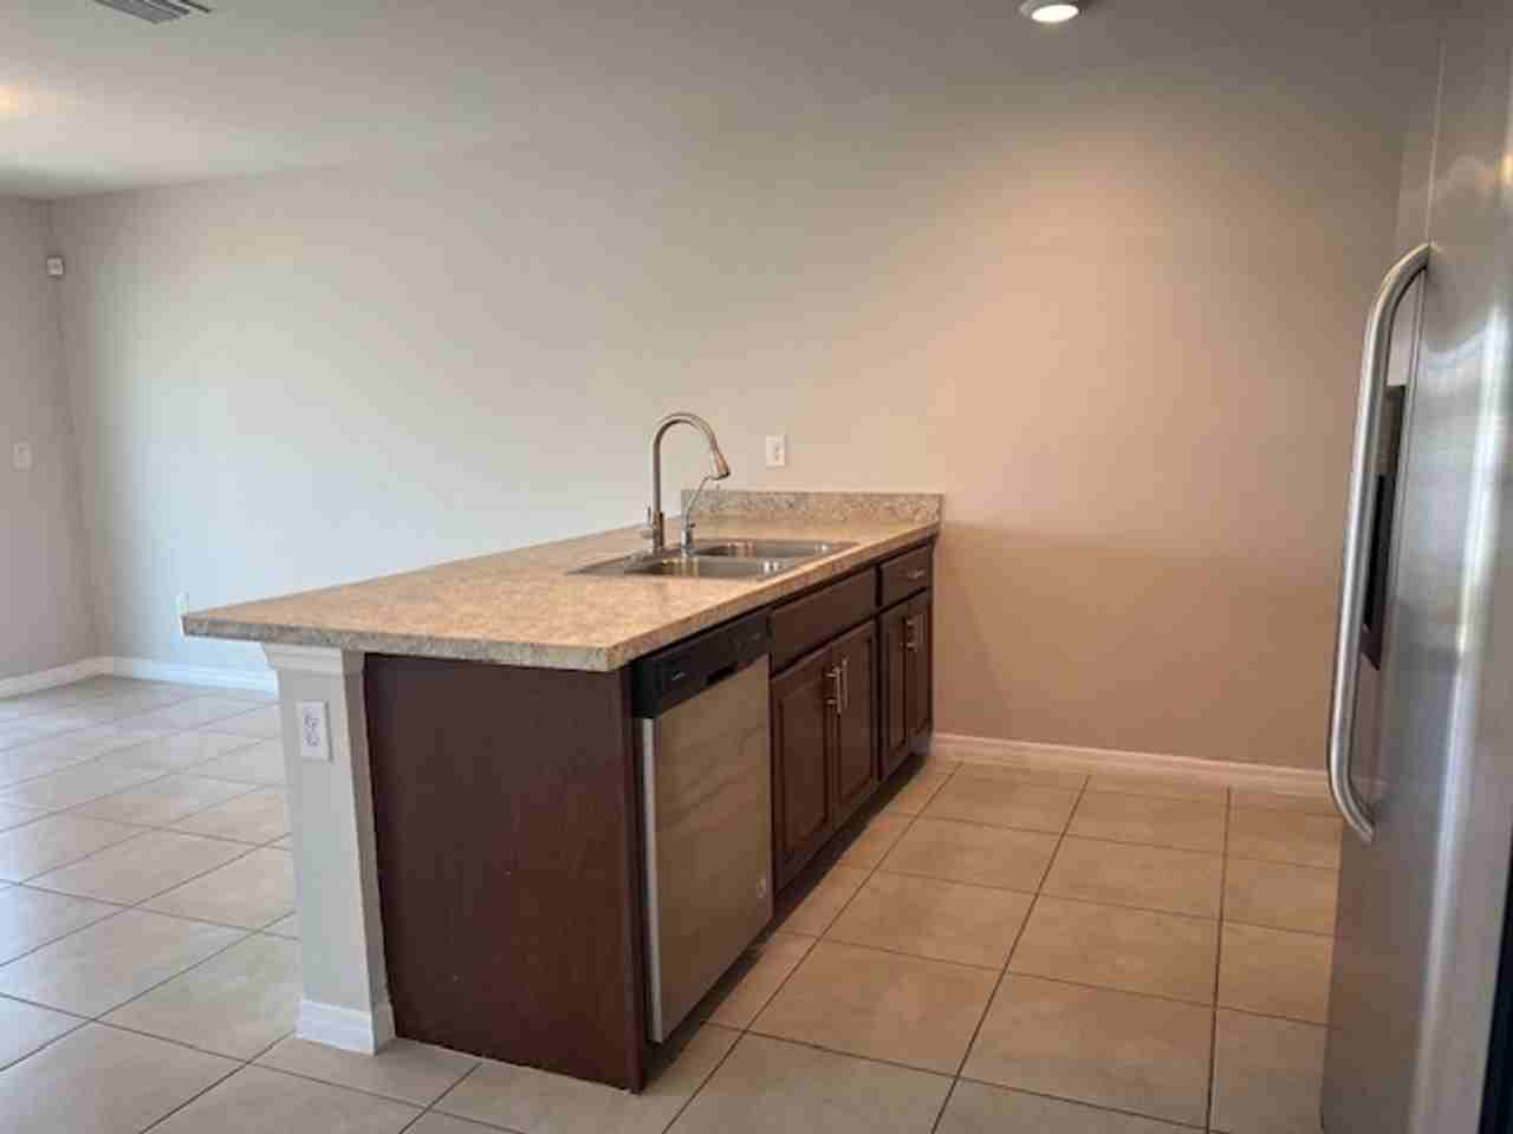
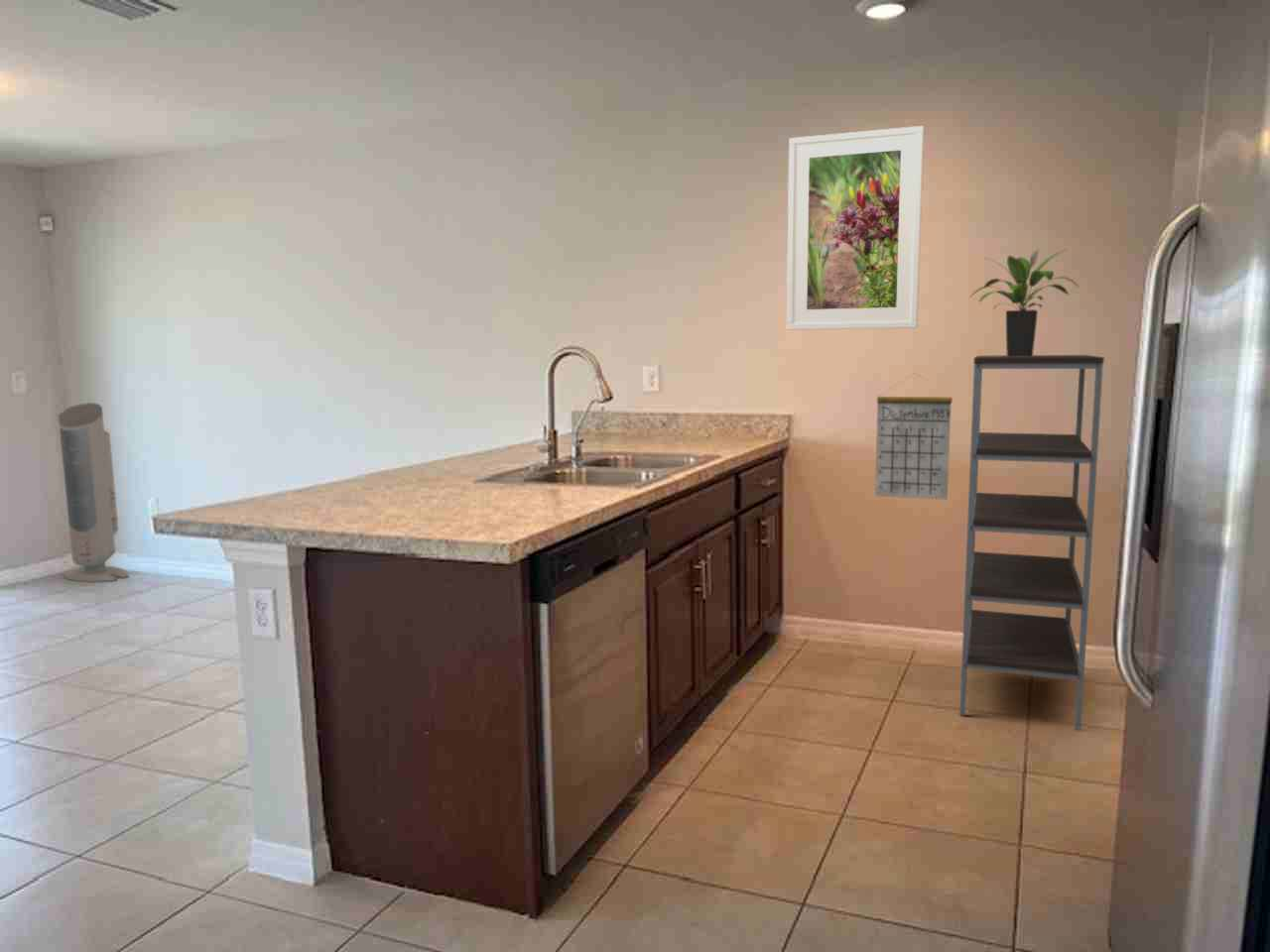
+ calendar (913, 435)
+ shelving unit (1025, 528)
+ potted plant (1022, 302)
+ air purifier (87, 491)
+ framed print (852, 232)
